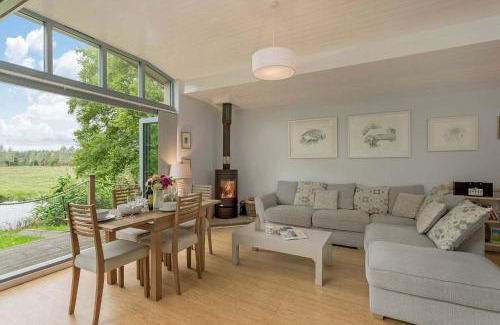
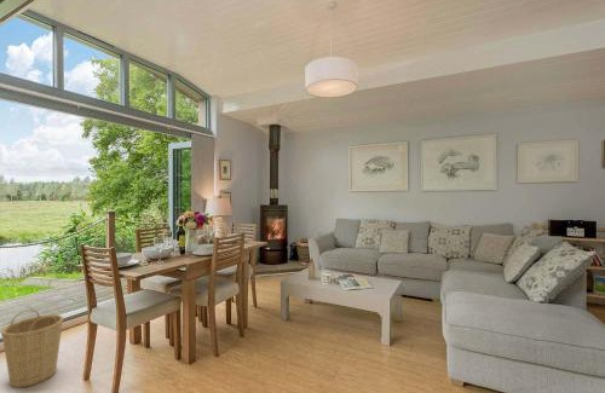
+ basket (34, 345)
